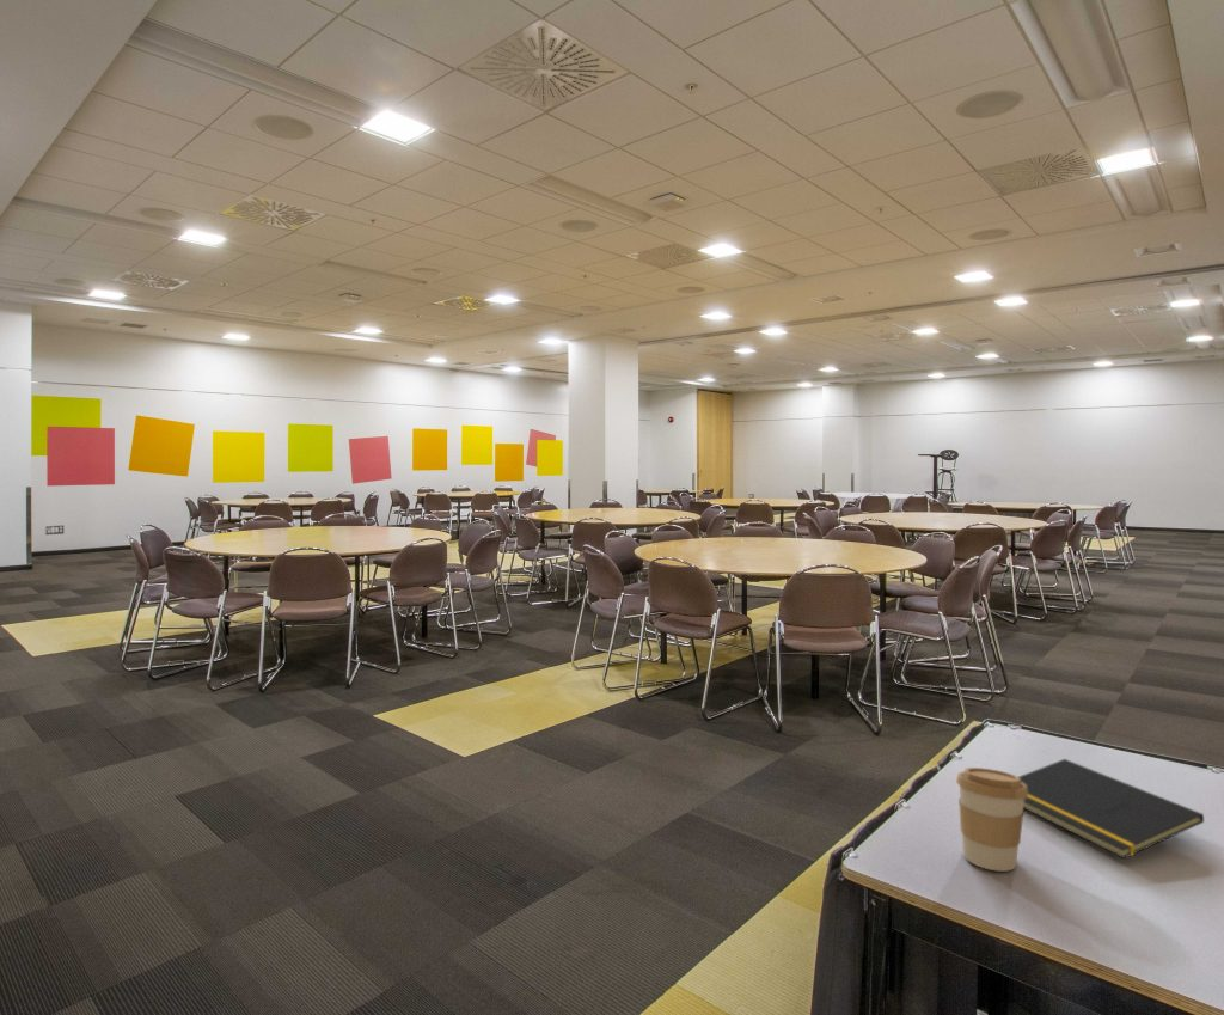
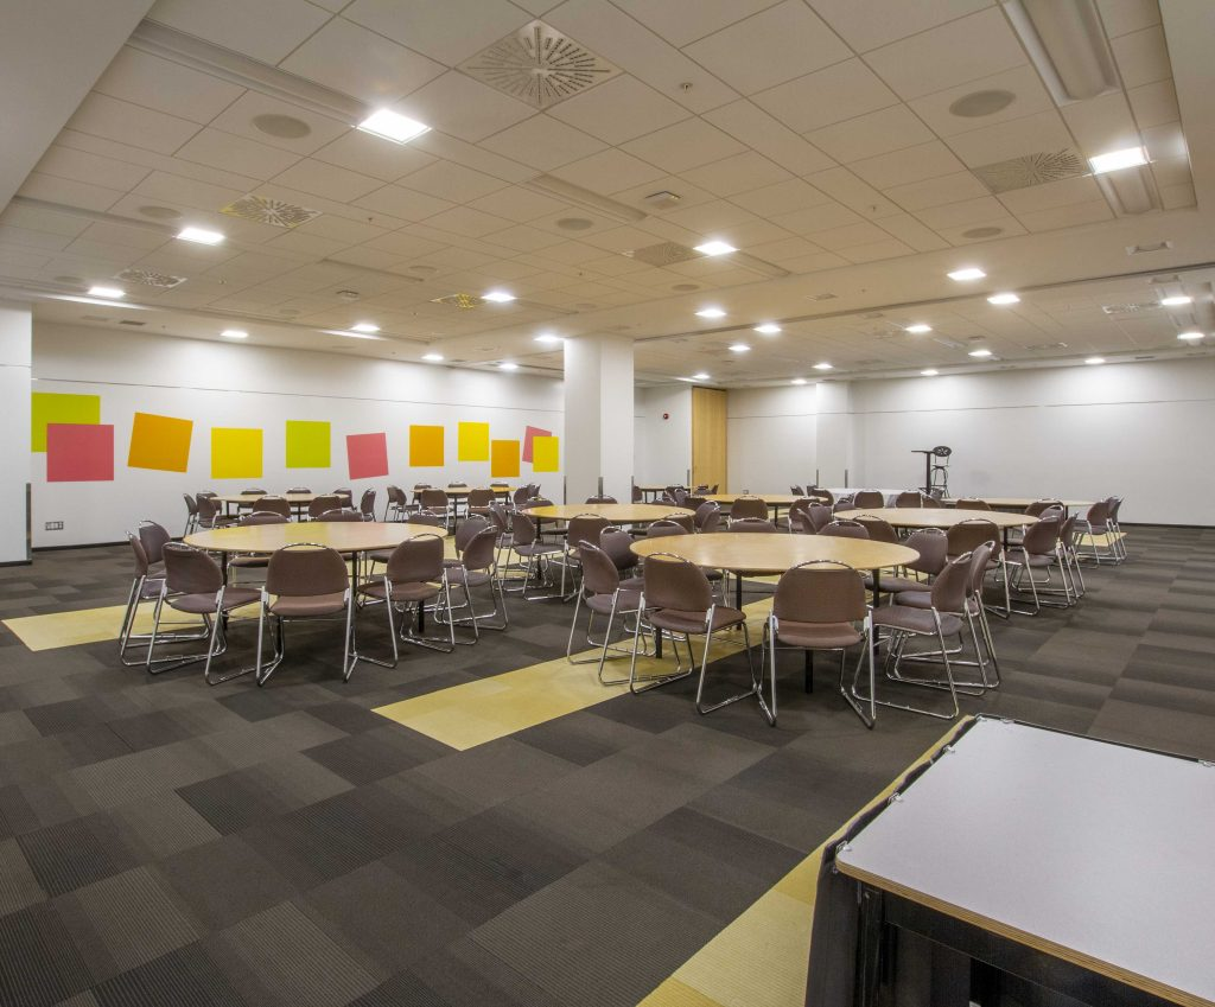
- notepad (1090, 802)
- coffee cup (990, 814)
